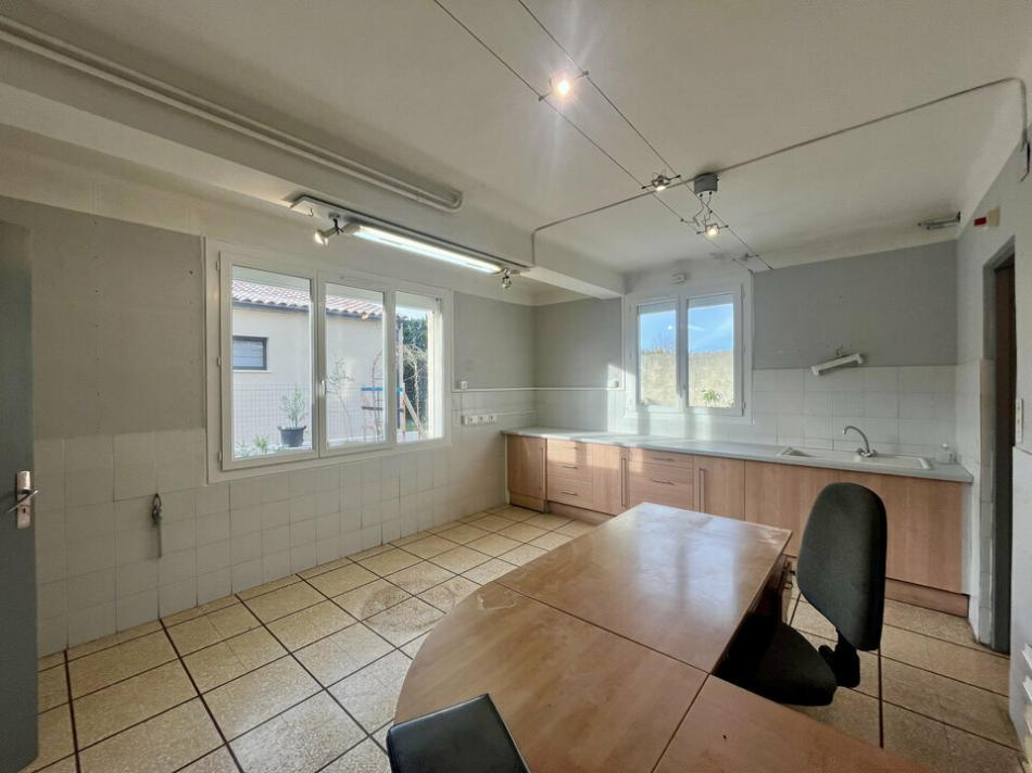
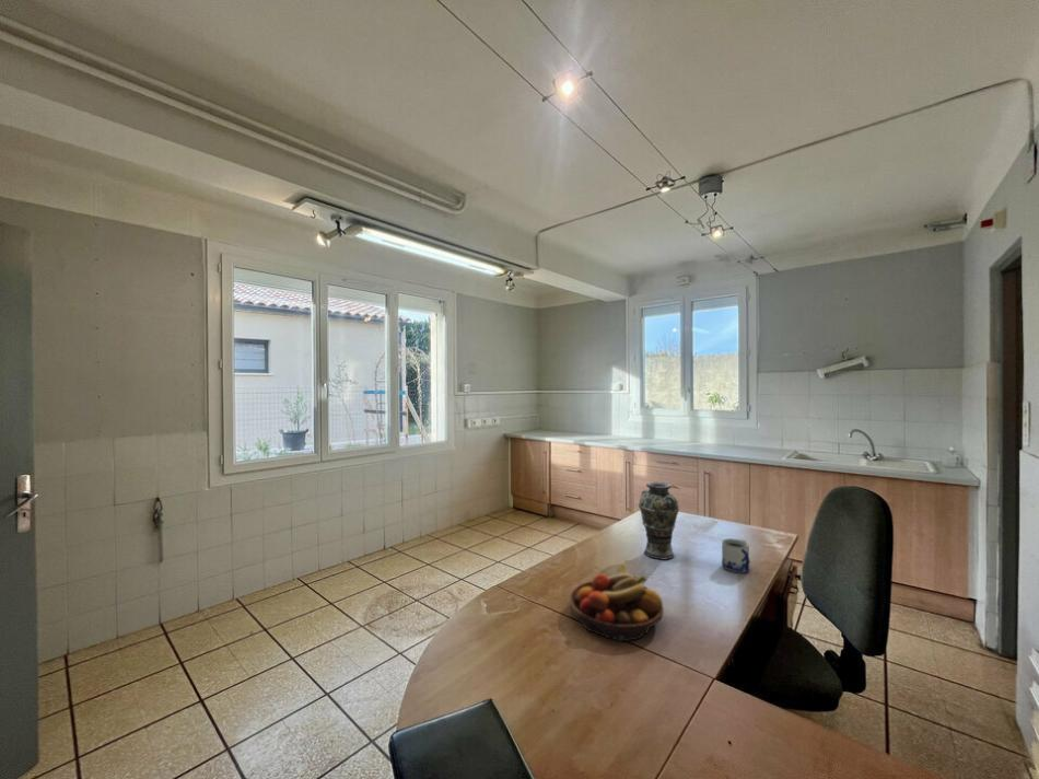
+ mug (736, 554)
+ fruit bowl (615, 595)
+ vase (658, 519)
